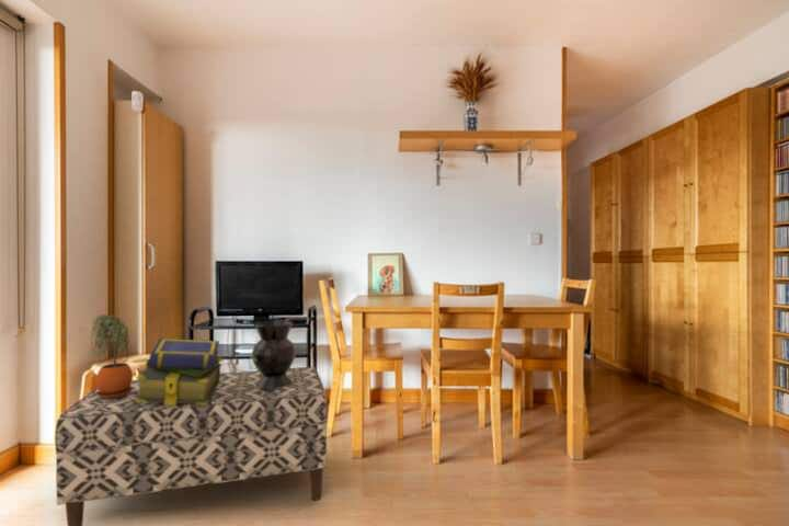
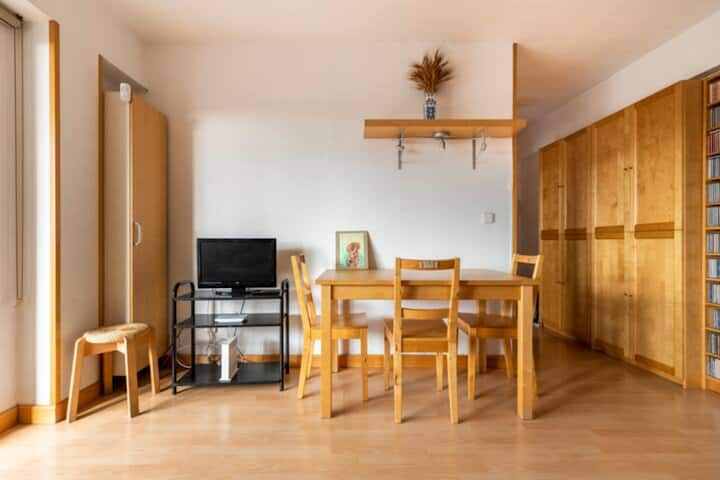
- stack of books (184, 371)
- decorative vase (274, 352)
- bench (209, 438)
- potted plant (111, 354)
